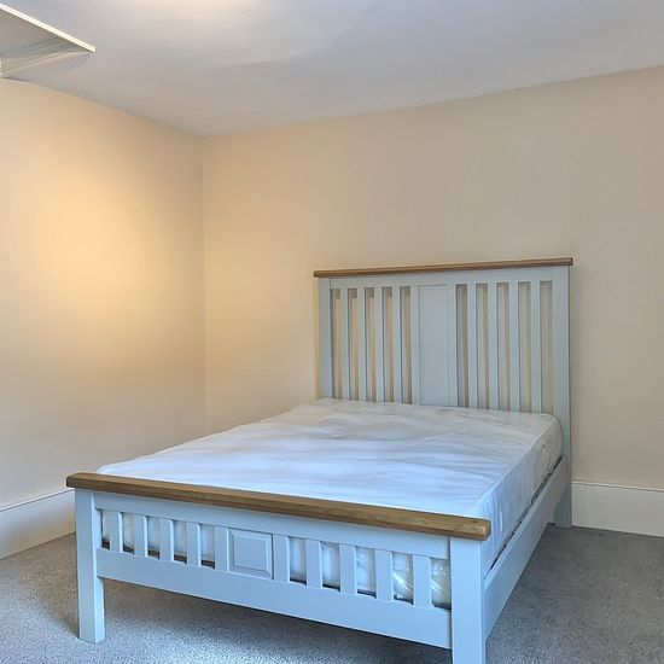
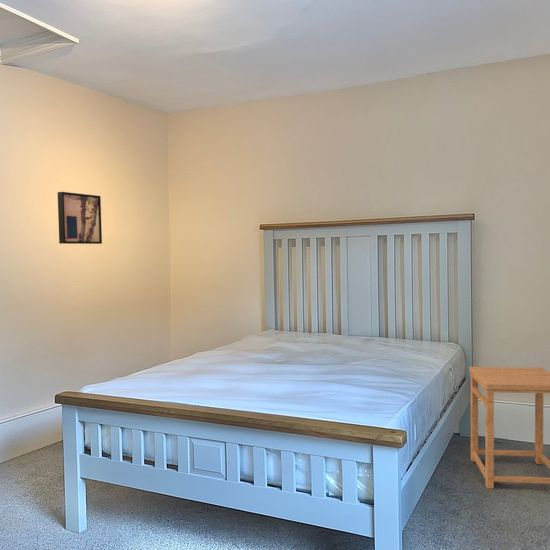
+ wall art (80, 218)
+ side table (535, 424)
